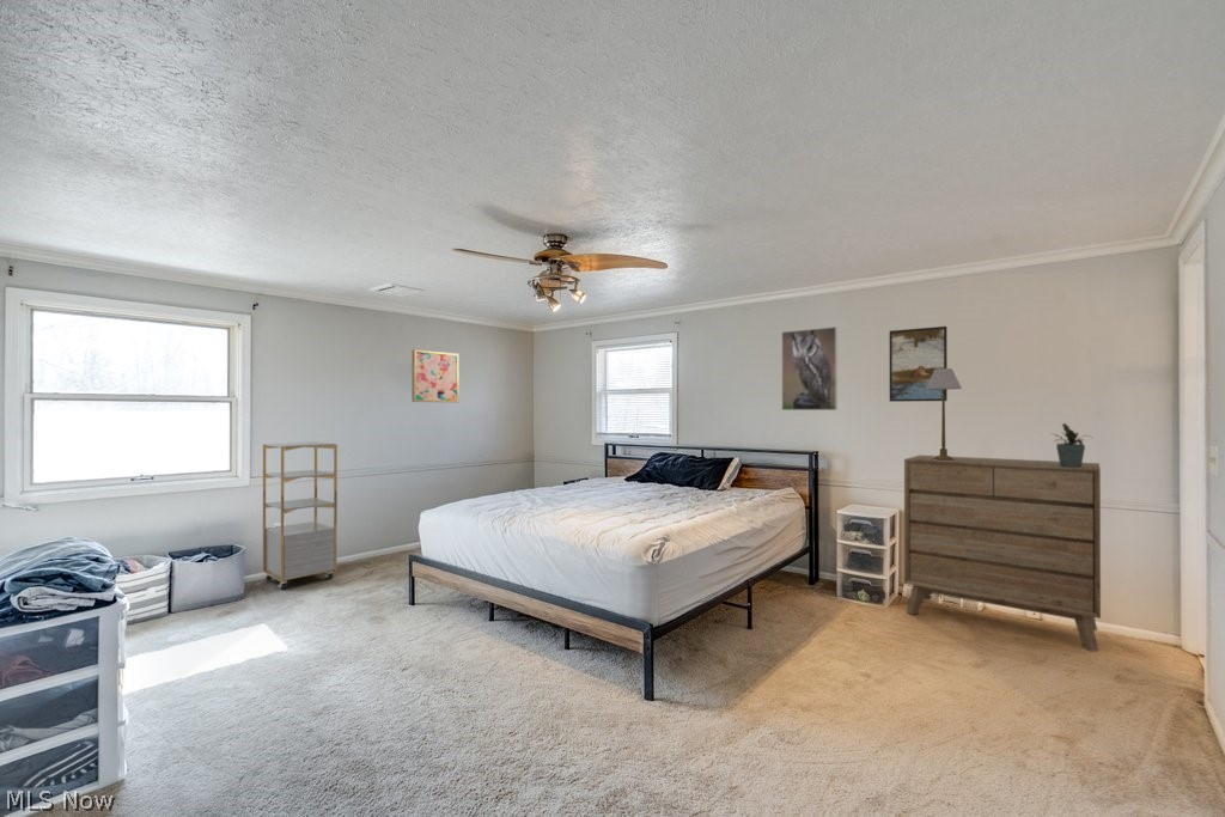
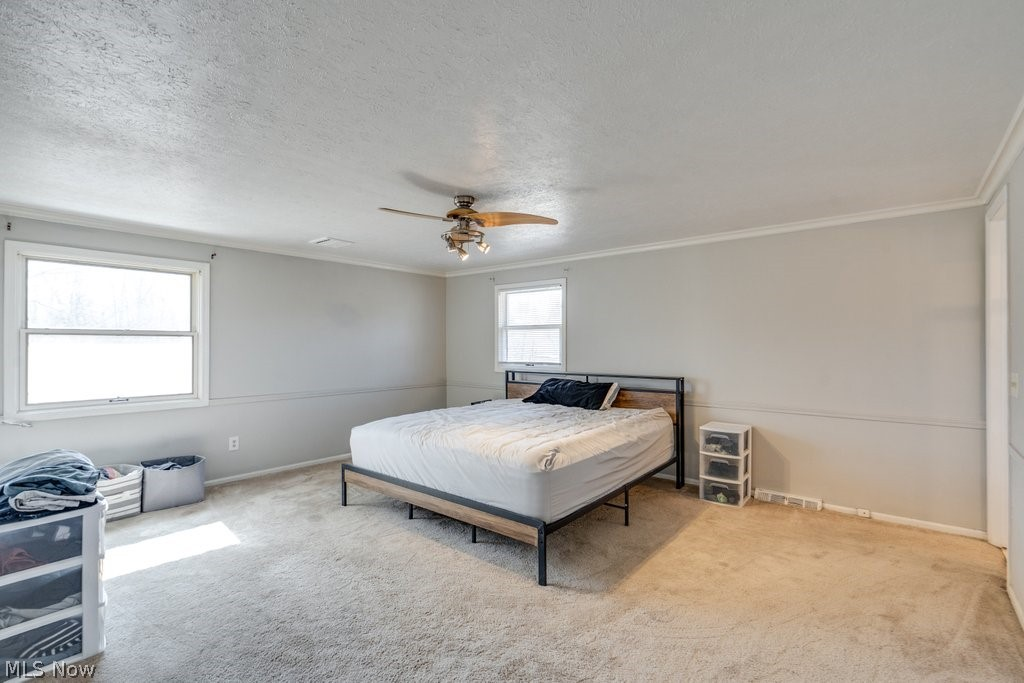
- dresser (998, 541)
- potted plant (1071, 444)
- wall art (435, 377)
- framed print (809, 370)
- table lamp (943, 414)
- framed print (916, 365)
- shelving unit (295, 508)
